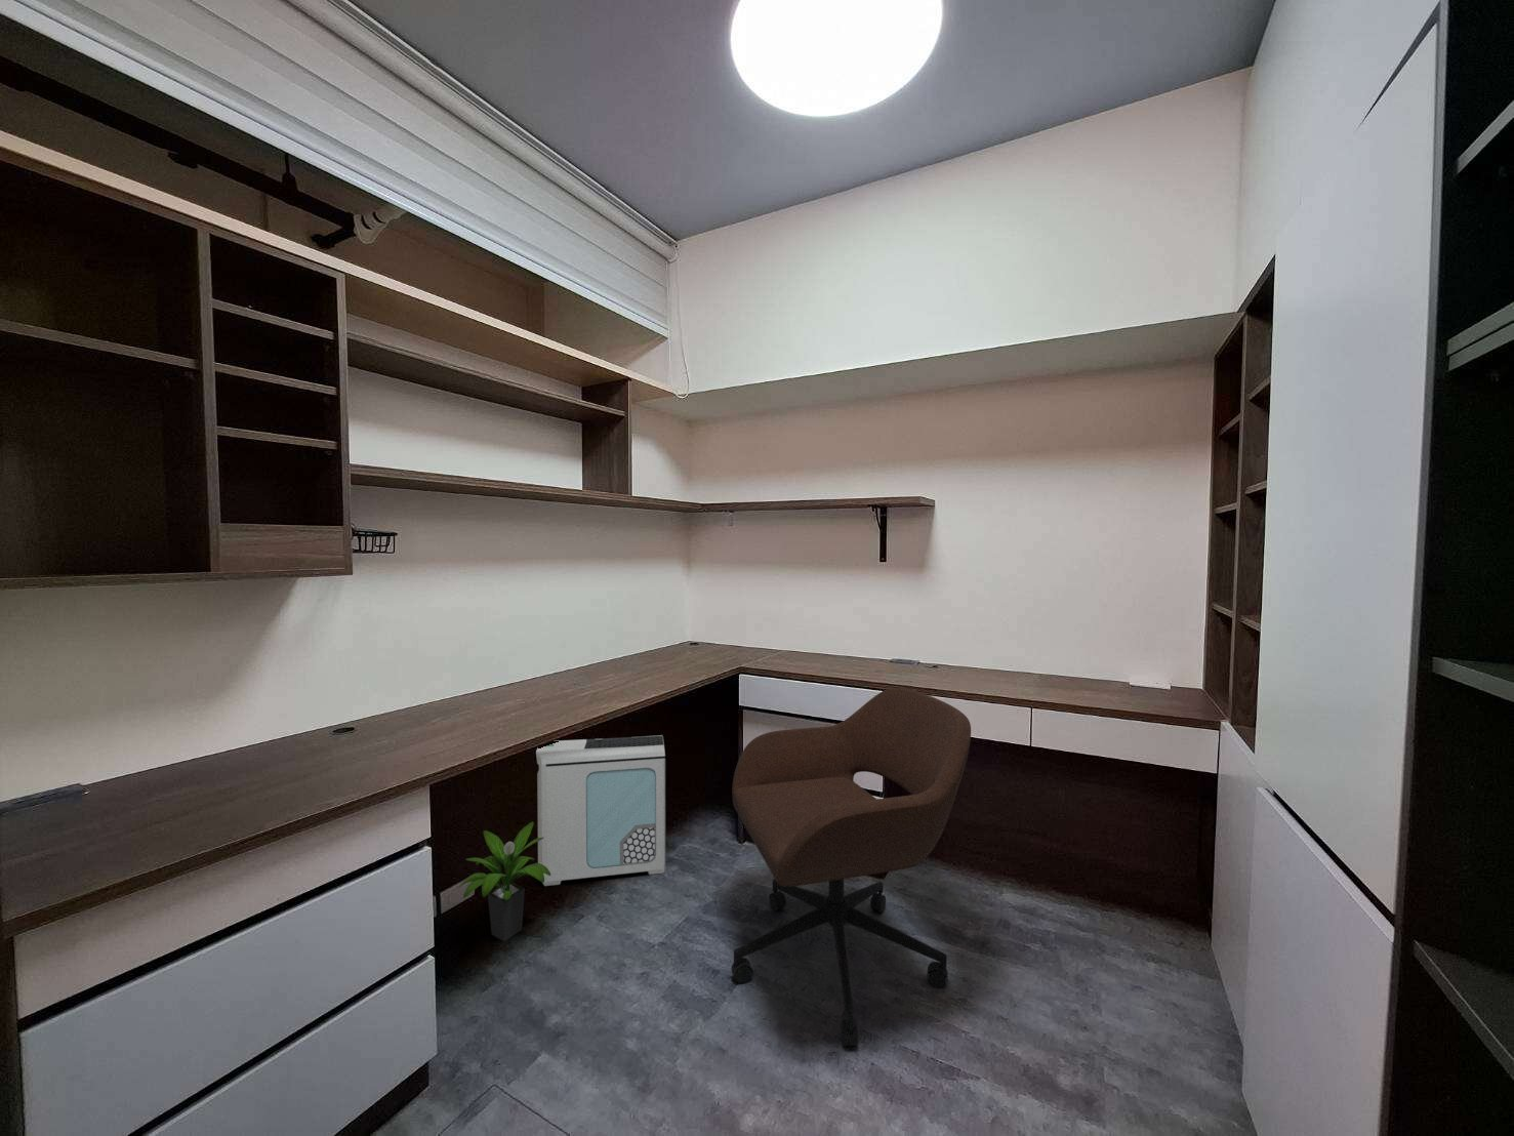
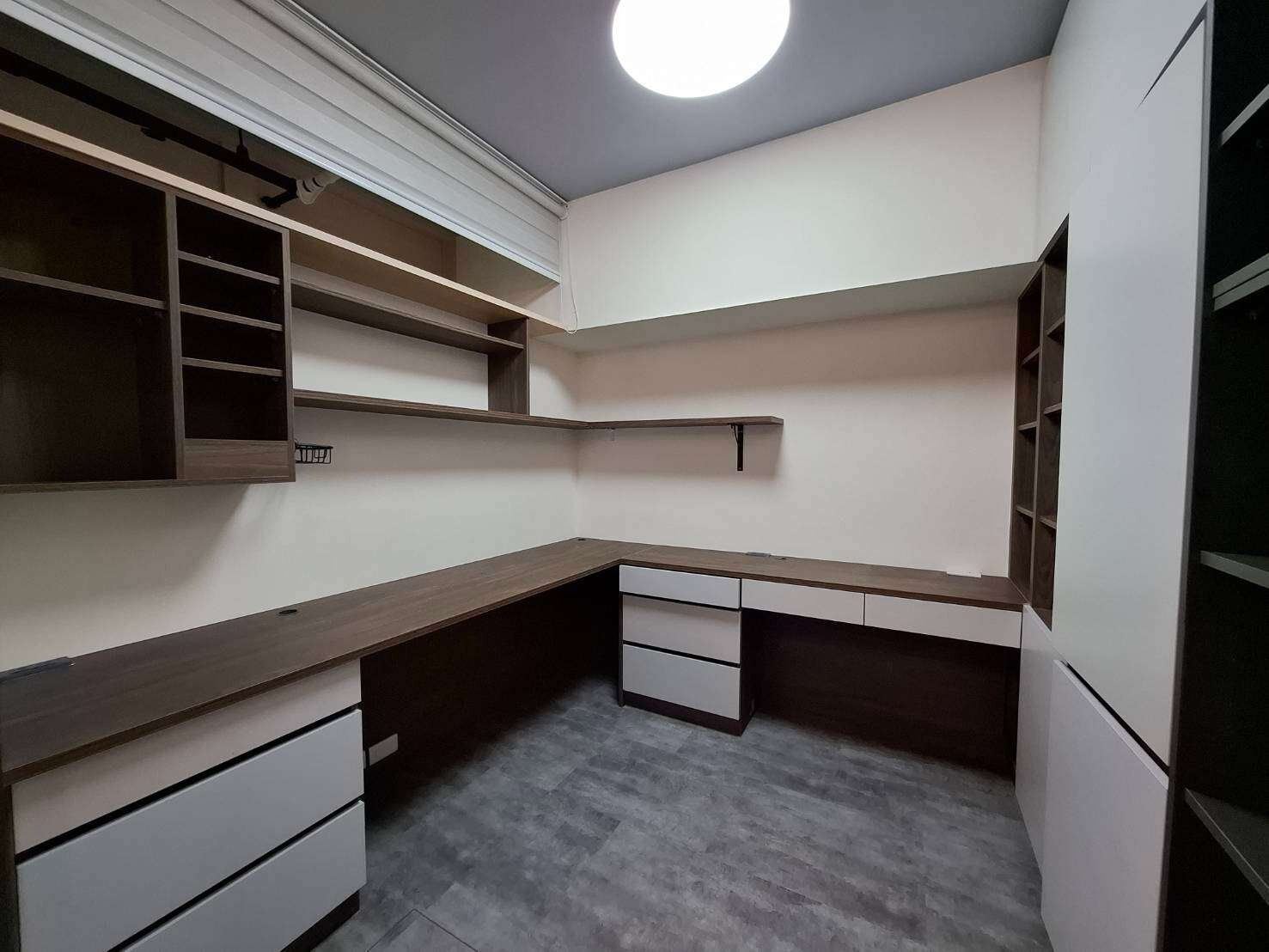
- air purifier (606, 804)
- office chair (836, 833)
- potted plant (505, 884)
